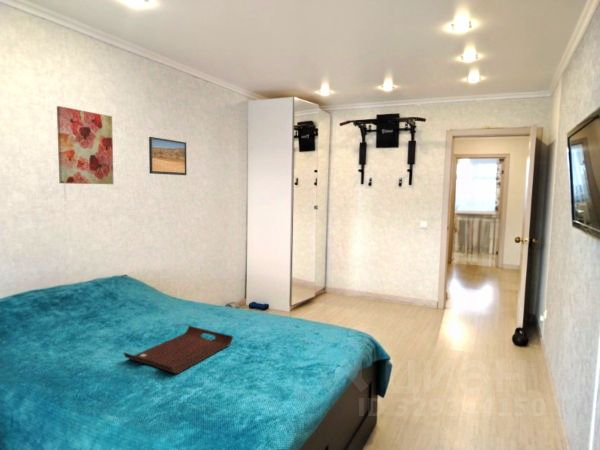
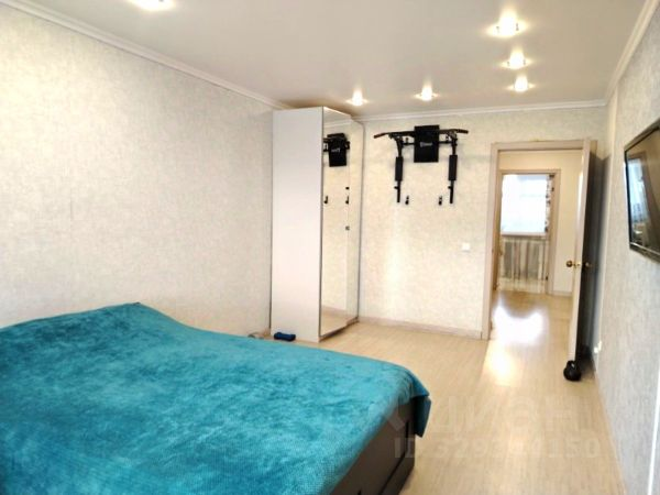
- wall art (87, 148)
- serving tray (181, 347)
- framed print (168, 157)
